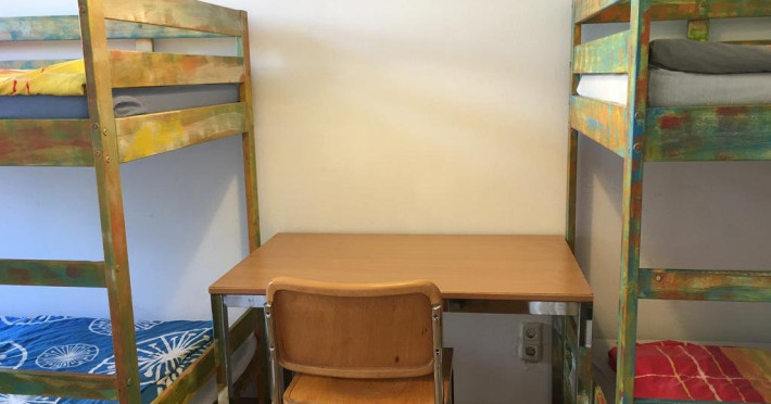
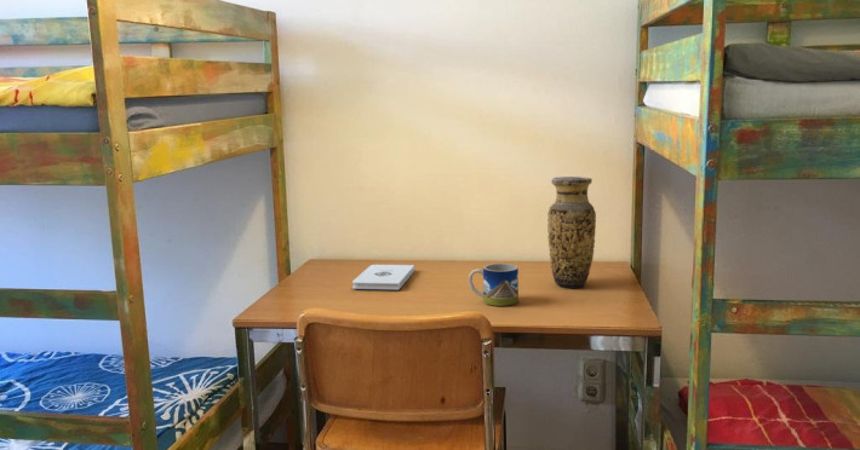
+ vase (571, 231)
+ notepad (384, 276)
+ mug (493, 283)
